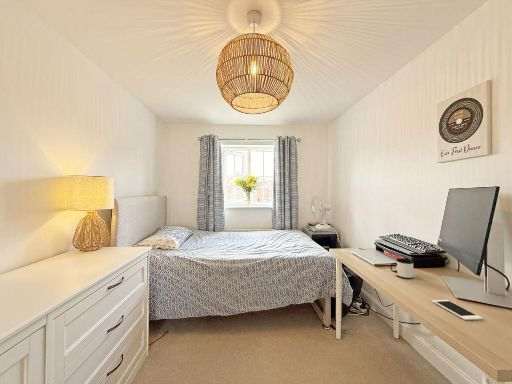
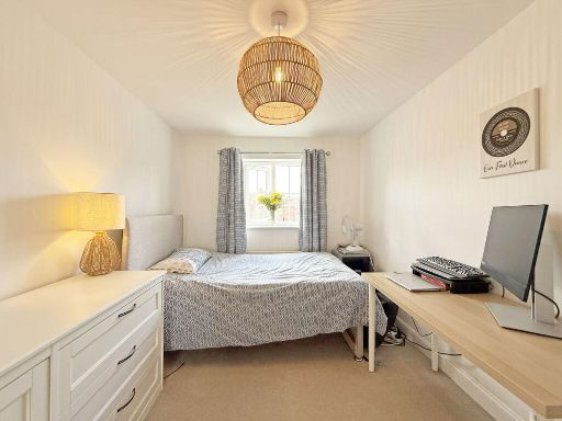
- cell phone (455, 309)
- mug (401, 268)
